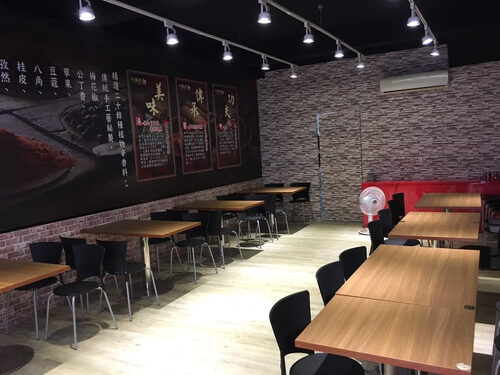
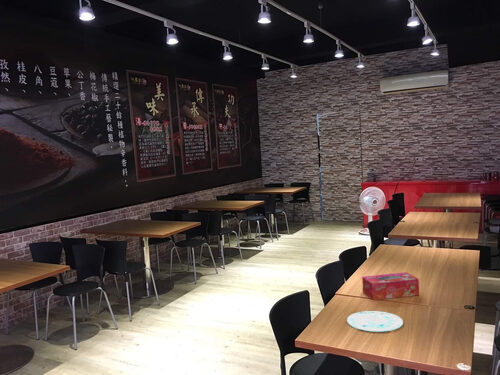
+ tissue box (390, 285)
+ plate (374, 318)
